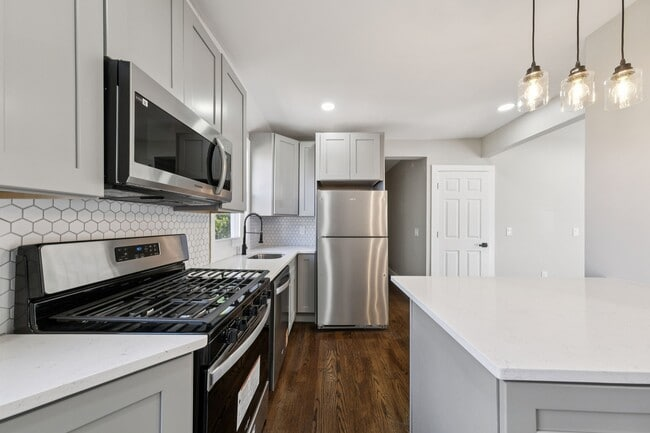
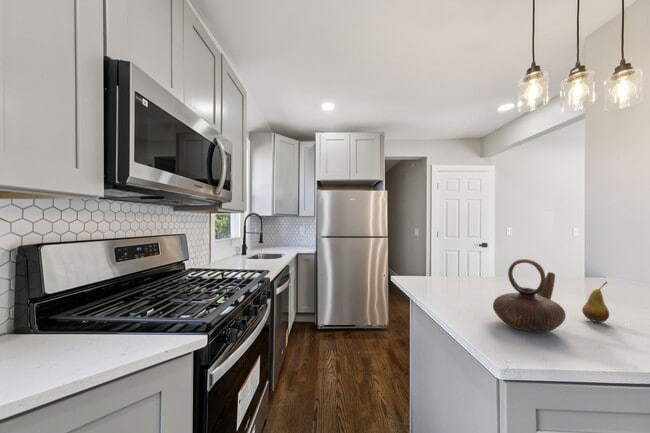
+ teapot (531, 291)
+ fruit (595, 301)
